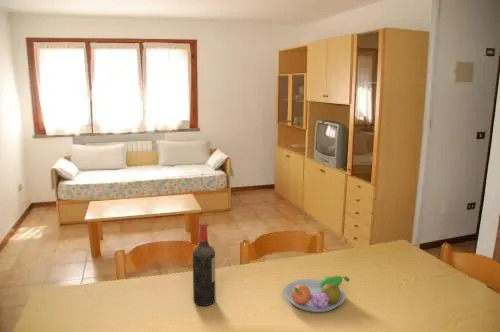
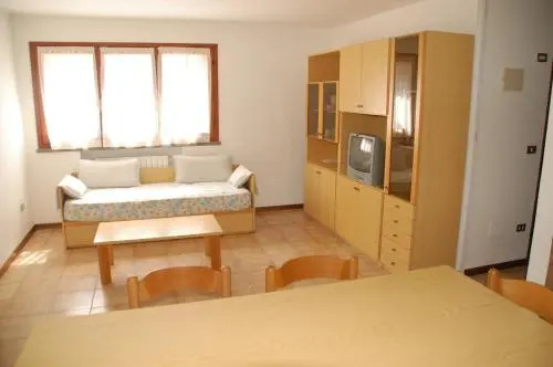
- wine bottle (203, 262)
- fruit bowl (316, 287)
